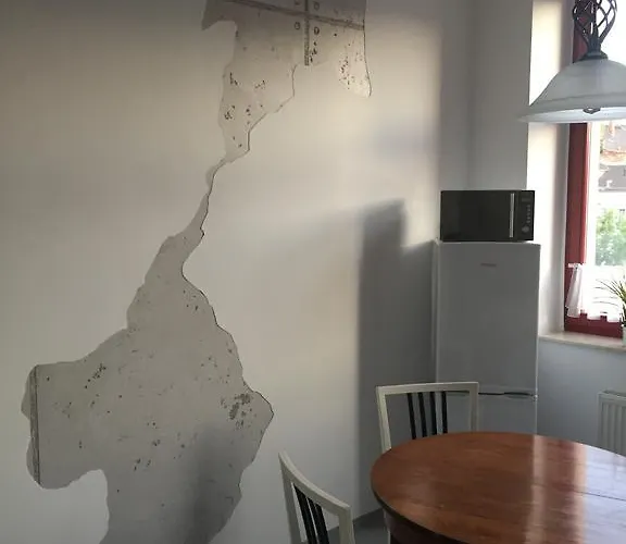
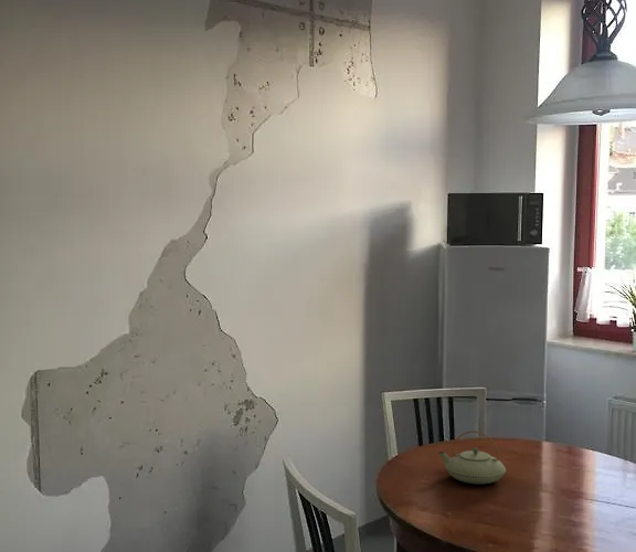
+ teapot (471, 454)
